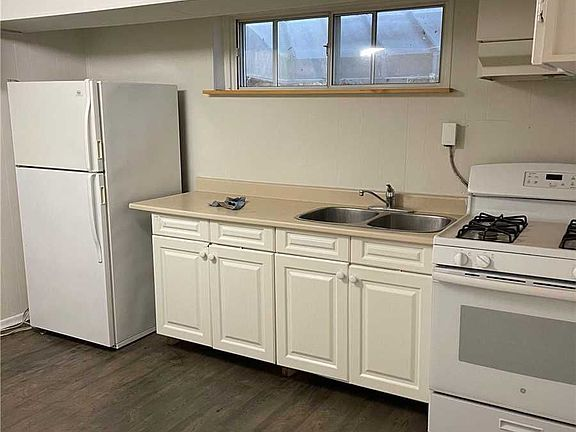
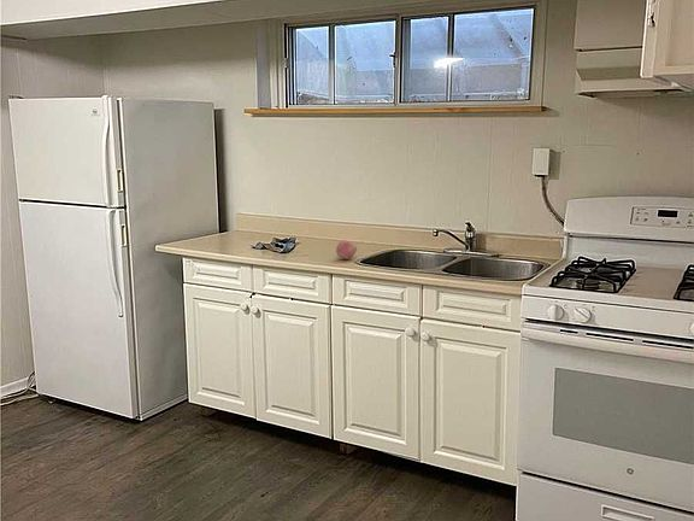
+ apple (346, 250)
